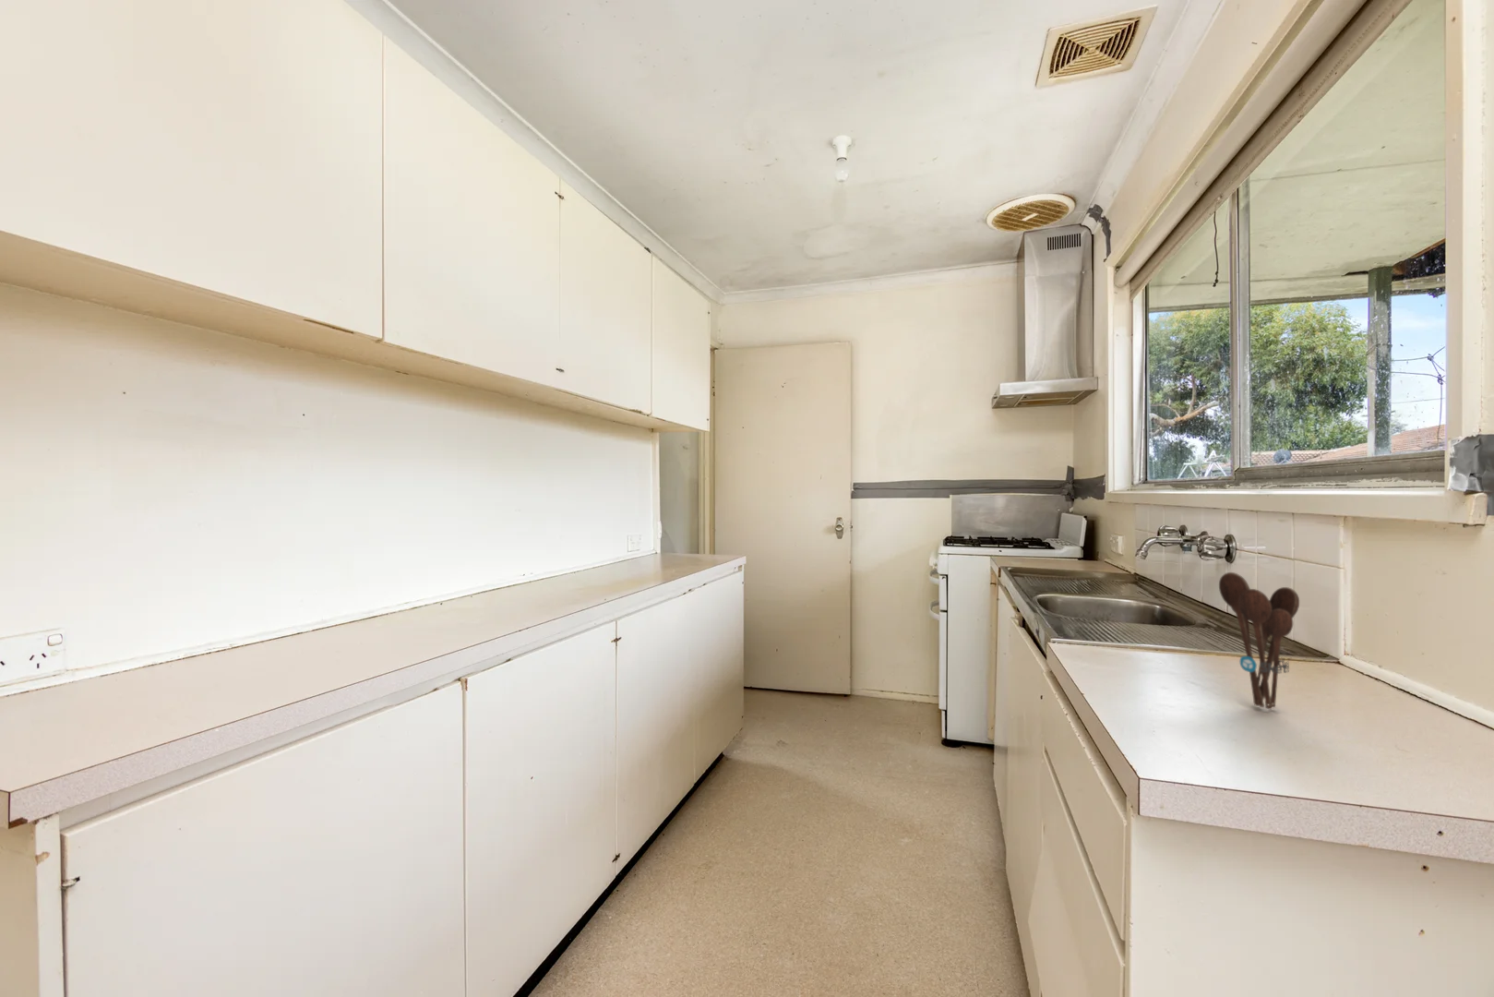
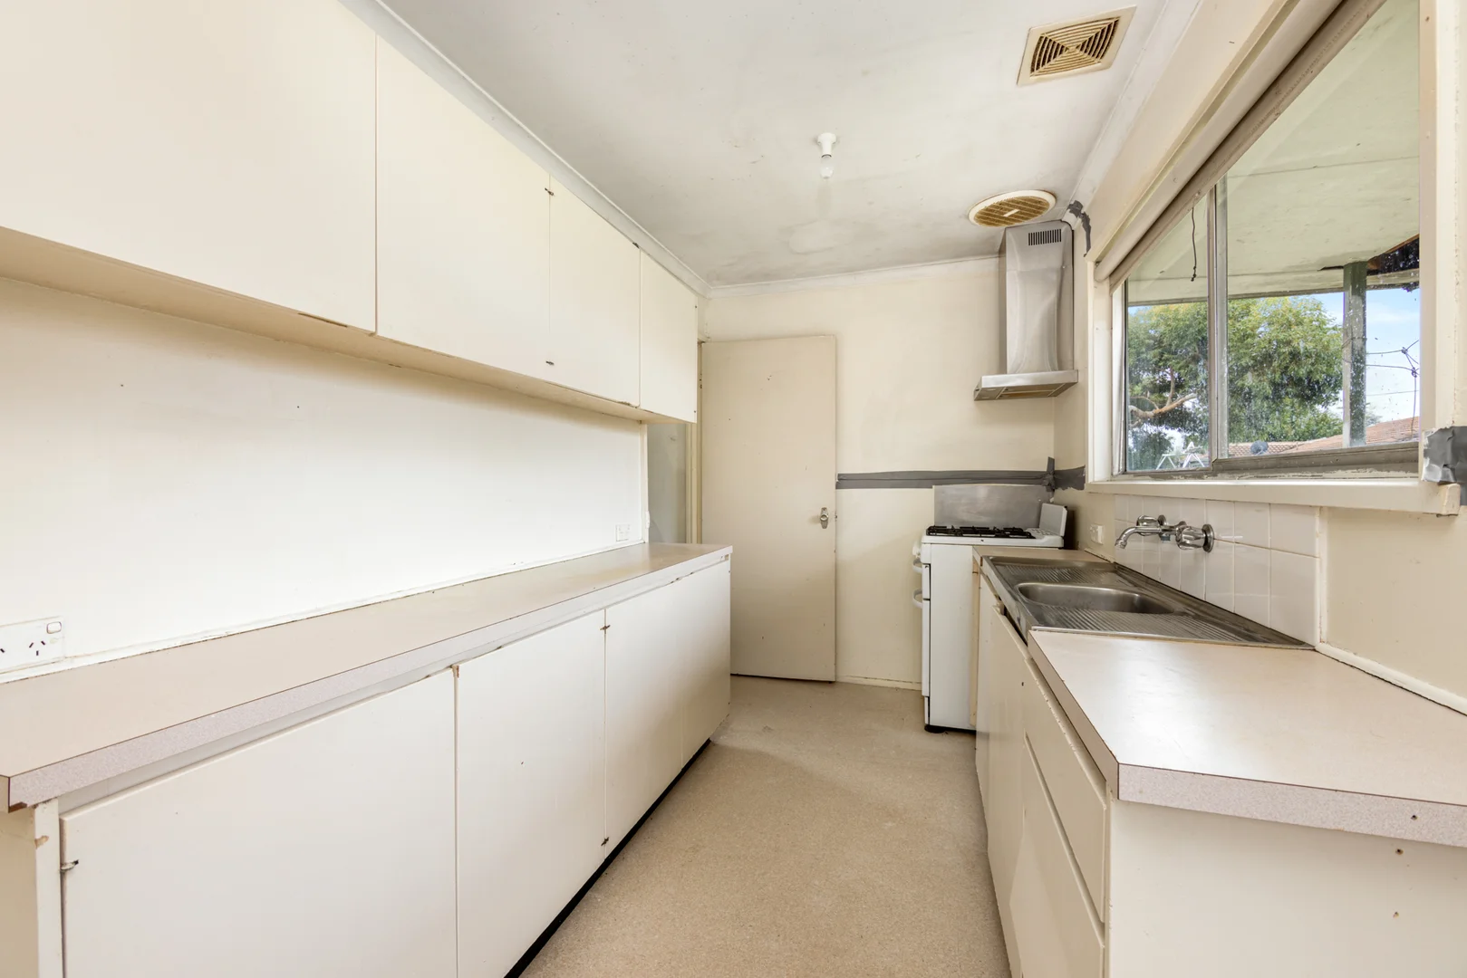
- utensil holder (1257, 639)
